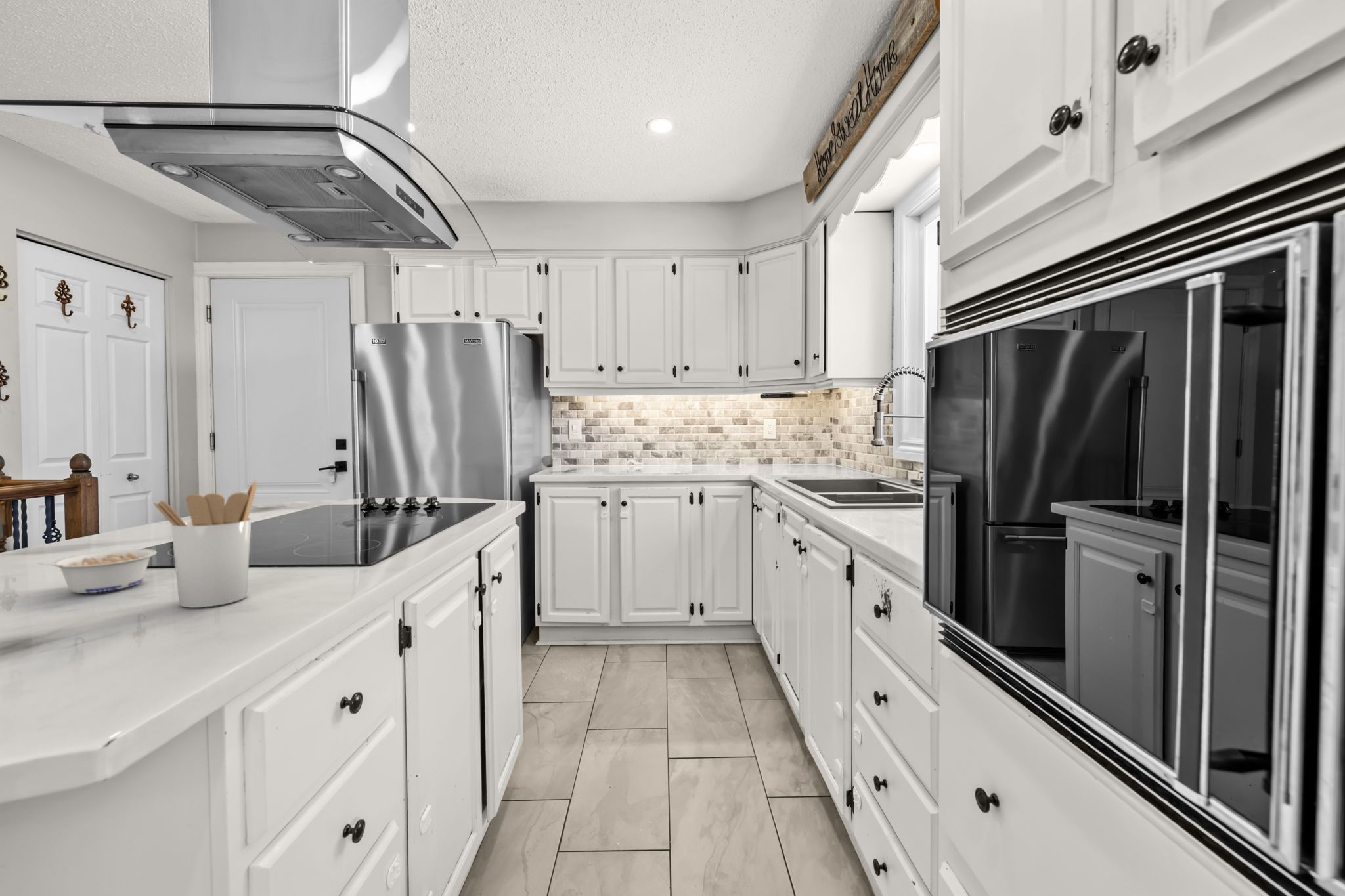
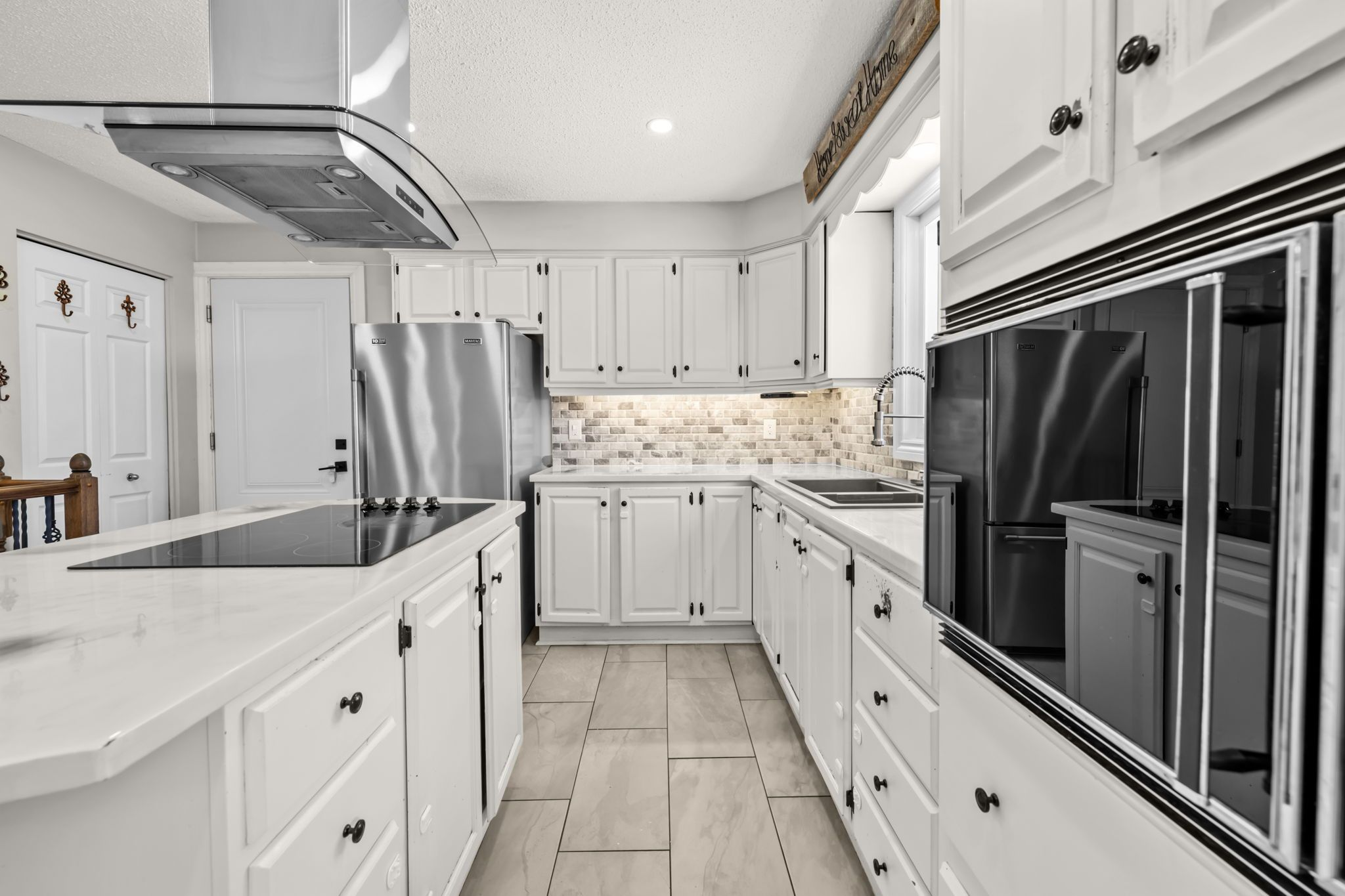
- utensil holder (215, 544)
- legume (105, 569)
